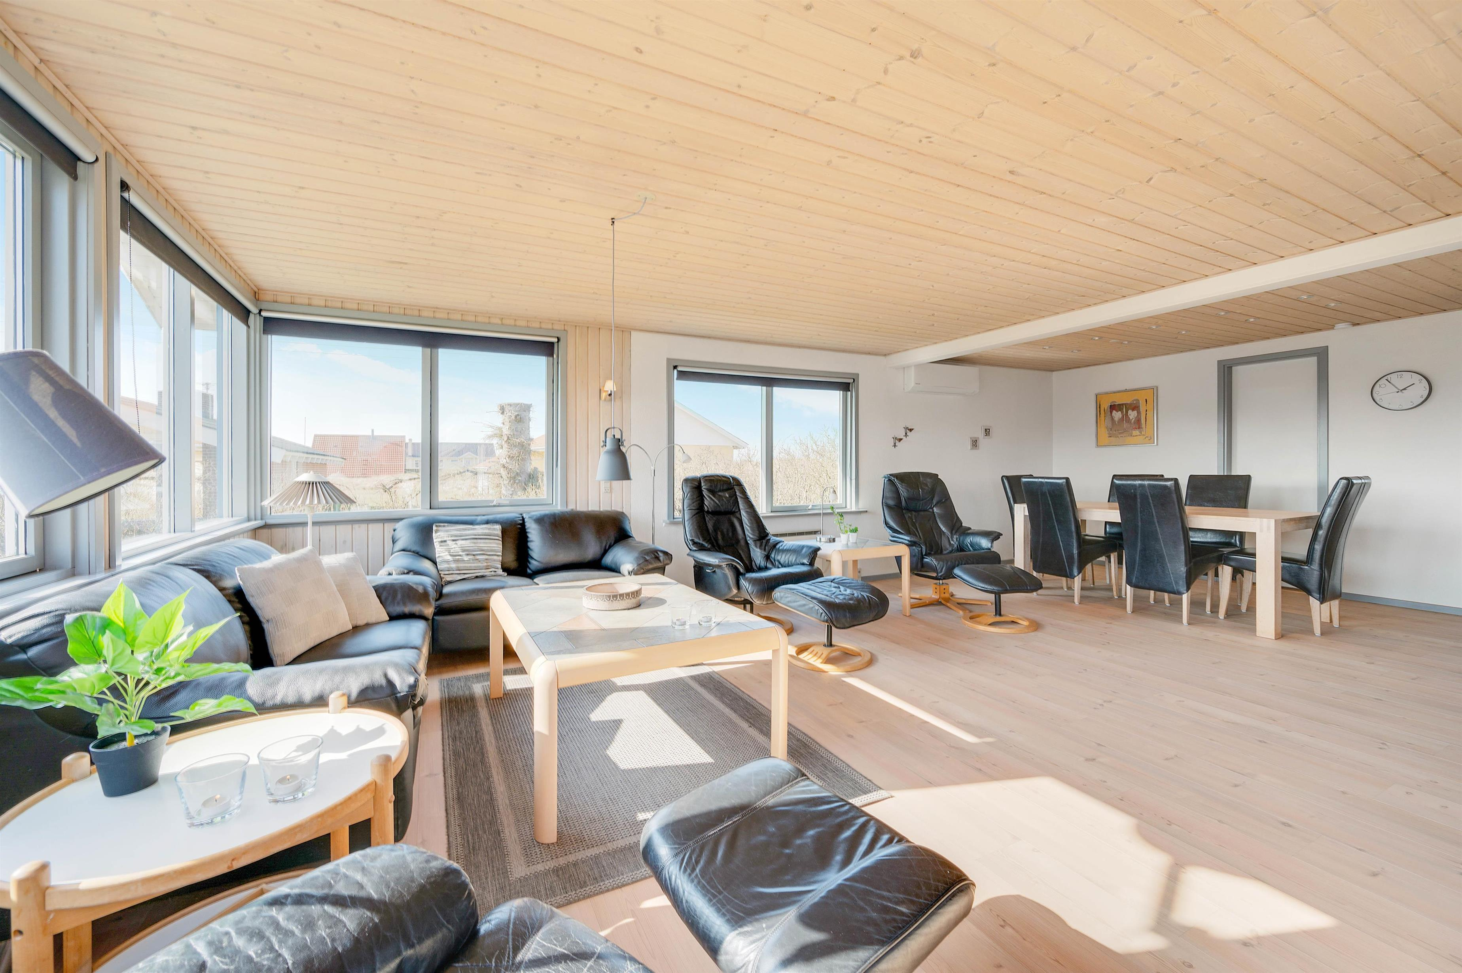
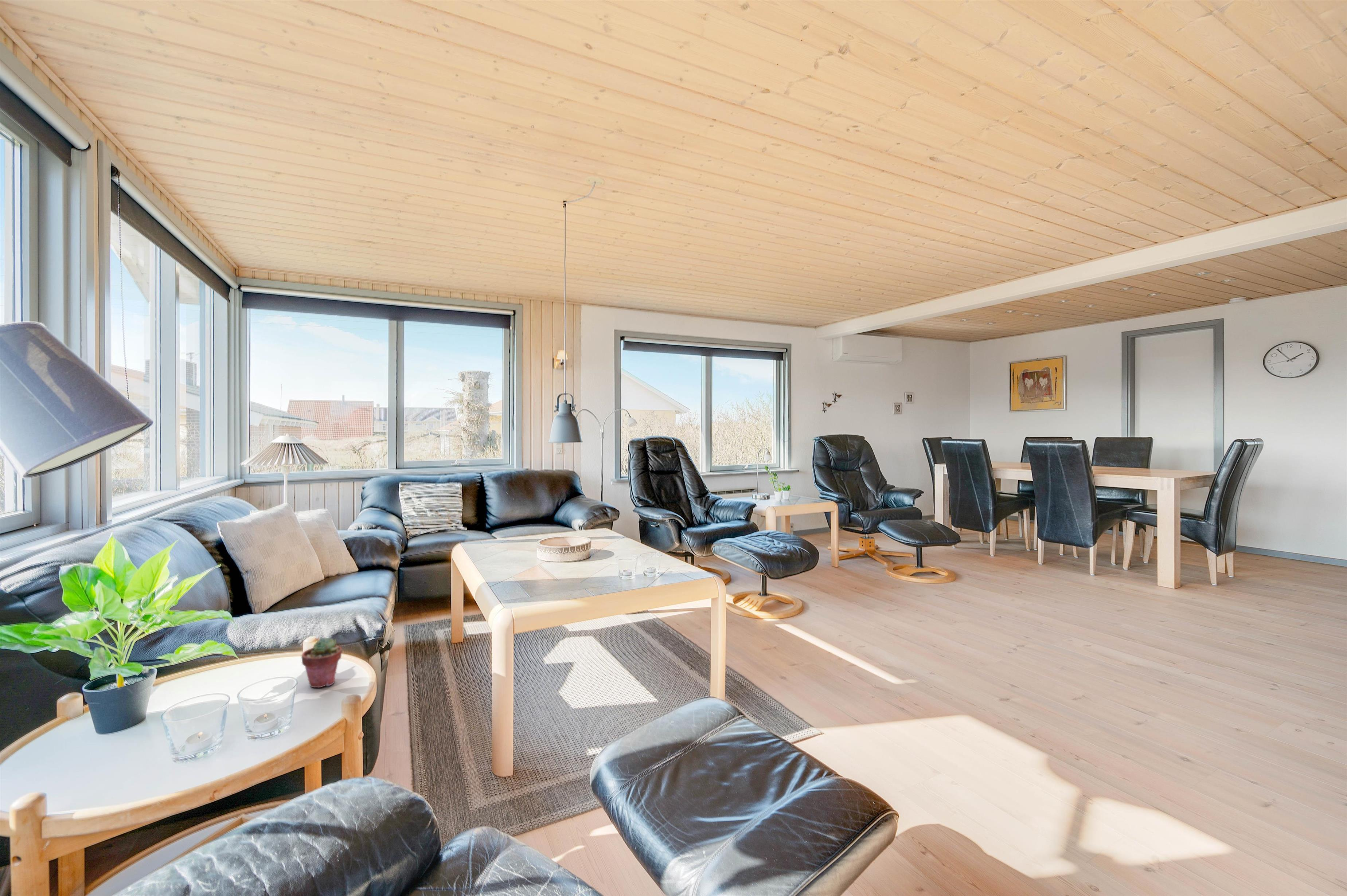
+ potted succulent (322, 660)
